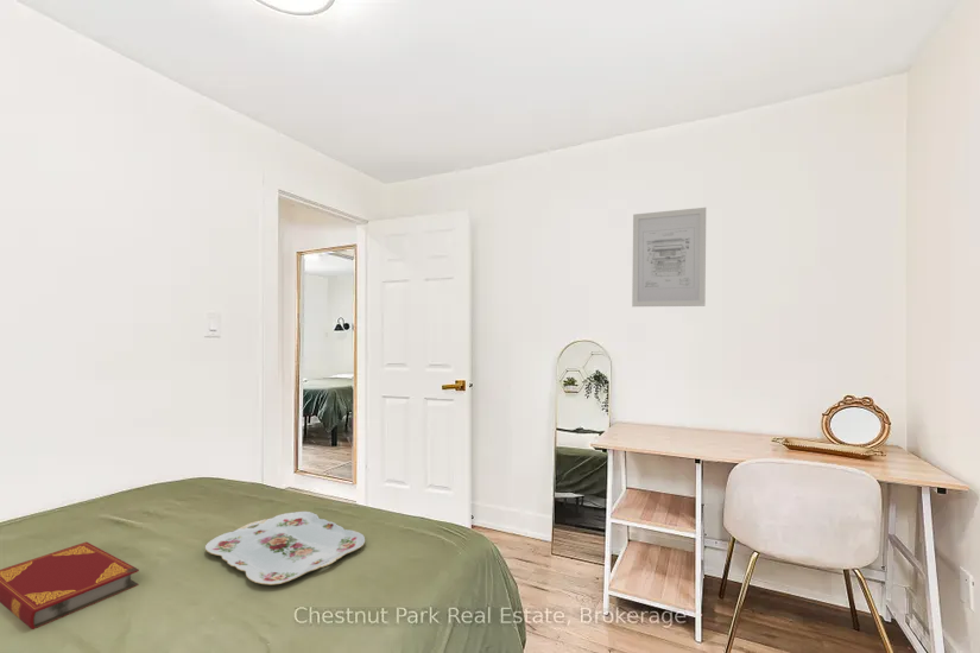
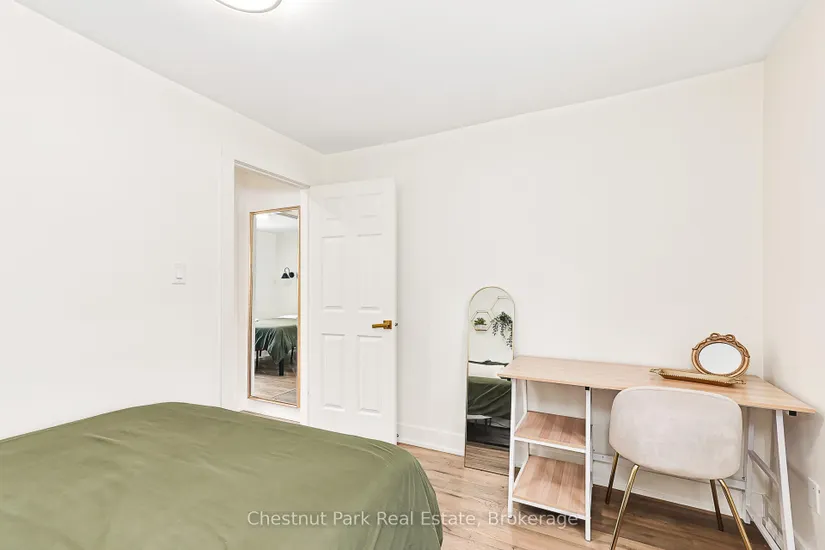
- serving tray (286, 544)
- wall art (668, 259)
- hardback book (62, 579)
